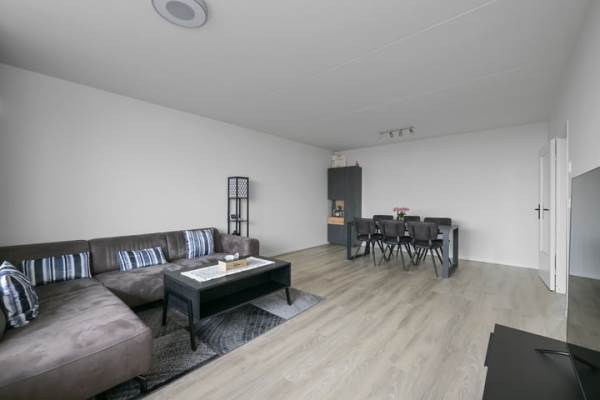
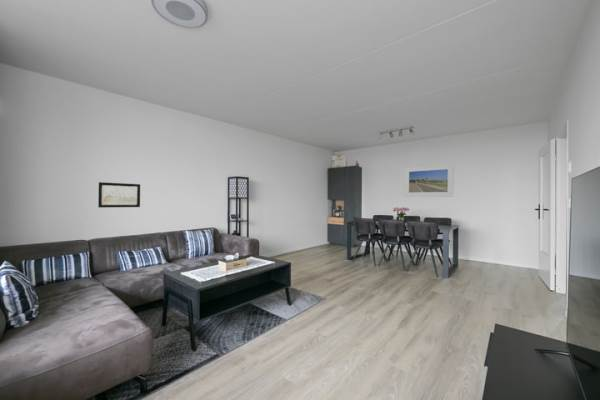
+ wall art (120, 195)
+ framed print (427, 181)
